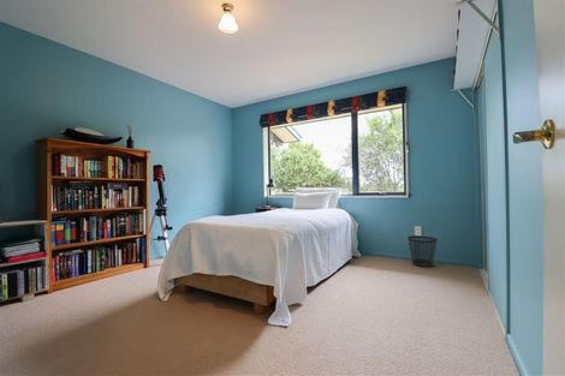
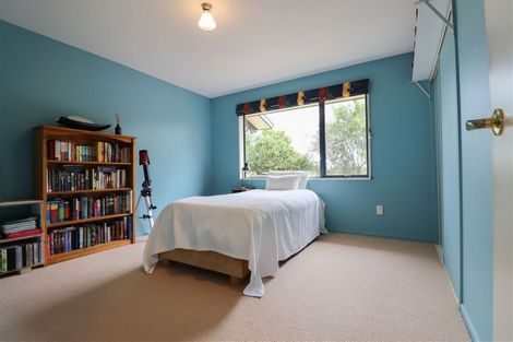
- wastebasket (422, 251)
